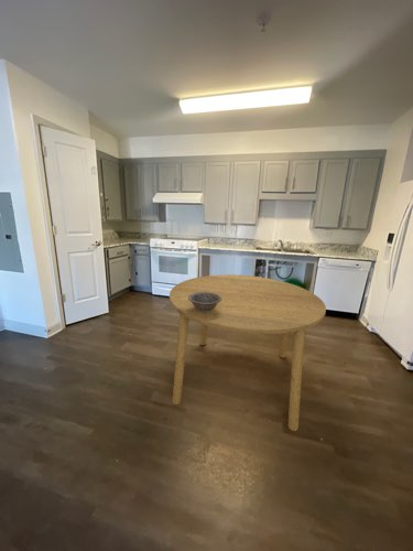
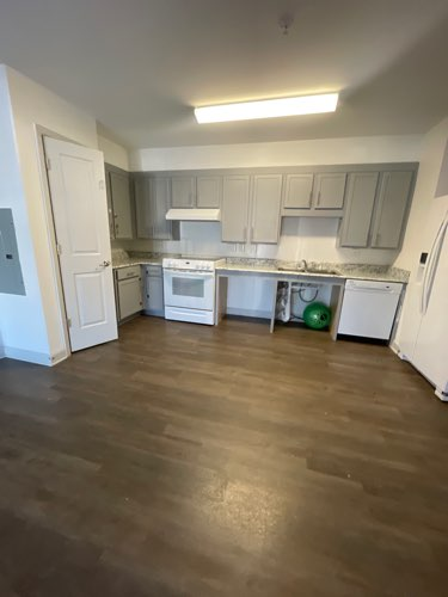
- decorative bowl (205, 303)
- dining table (240, 332)
